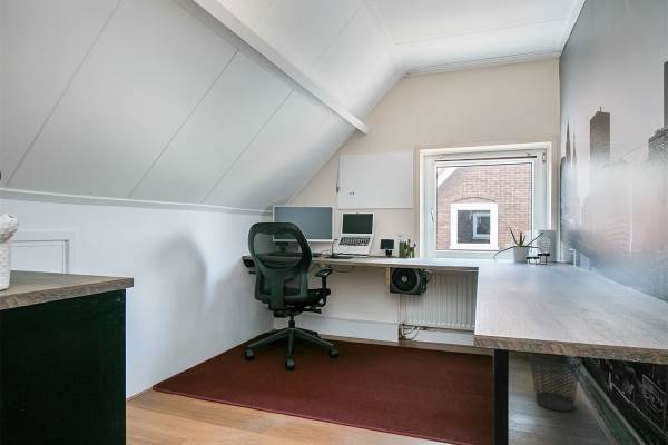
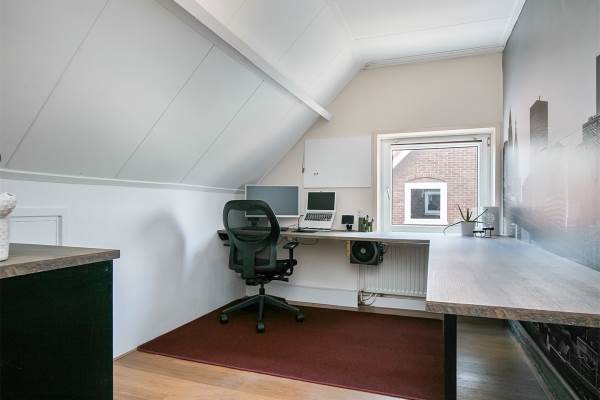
- wastebasket (553, 379)
